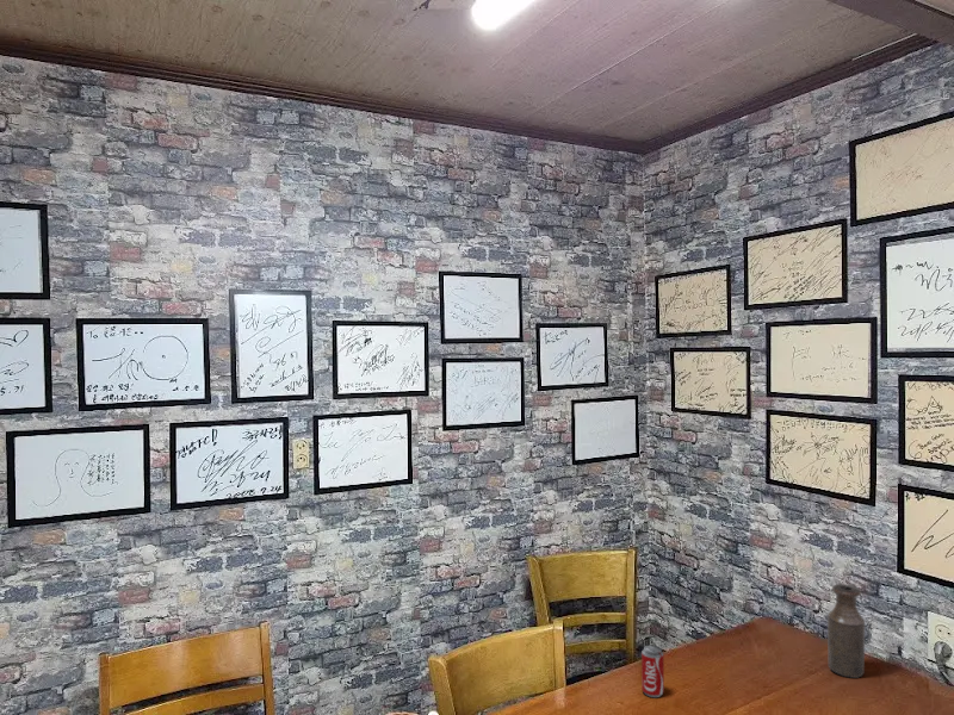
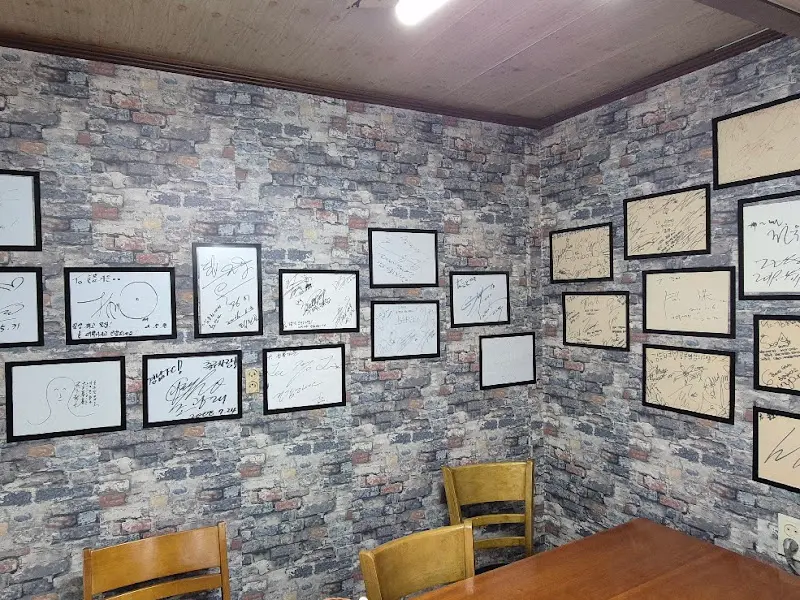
- bottle (845, 629)
- beverage can (652, 671)
